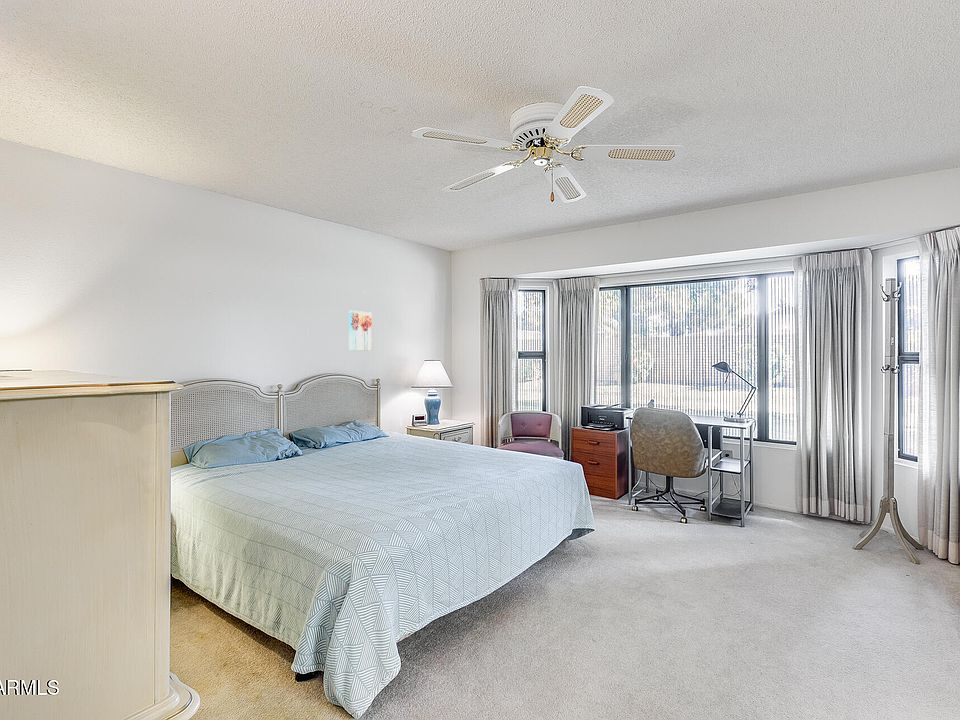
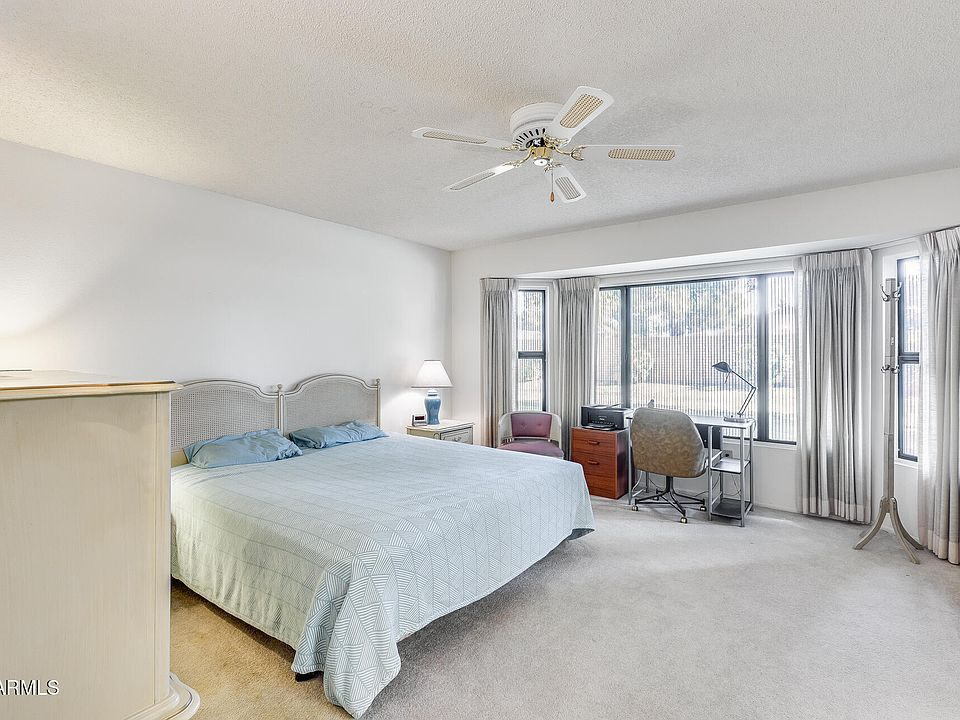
- wall art (360, 331)
